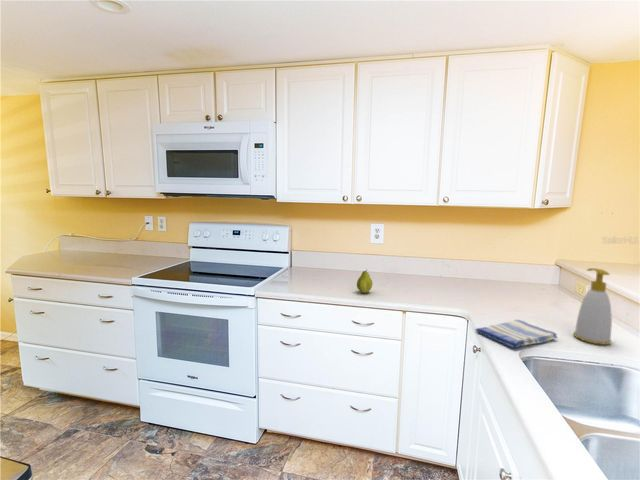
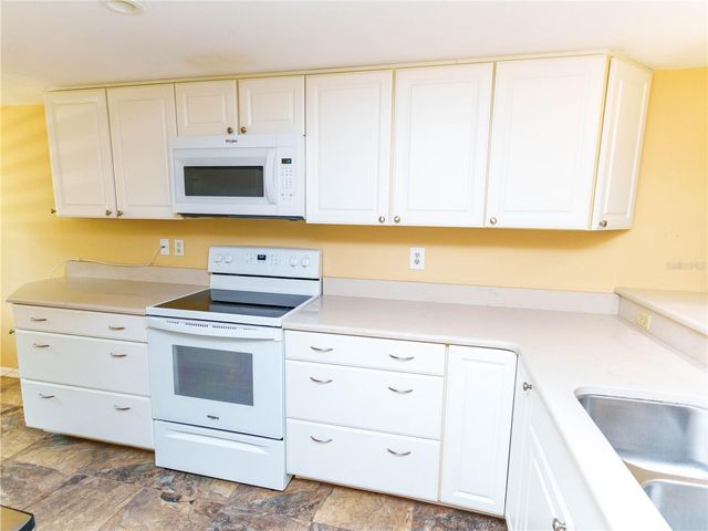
- fruit (364, 281)
- soap bottle (595, 304)
- dish towel (515, 332)
